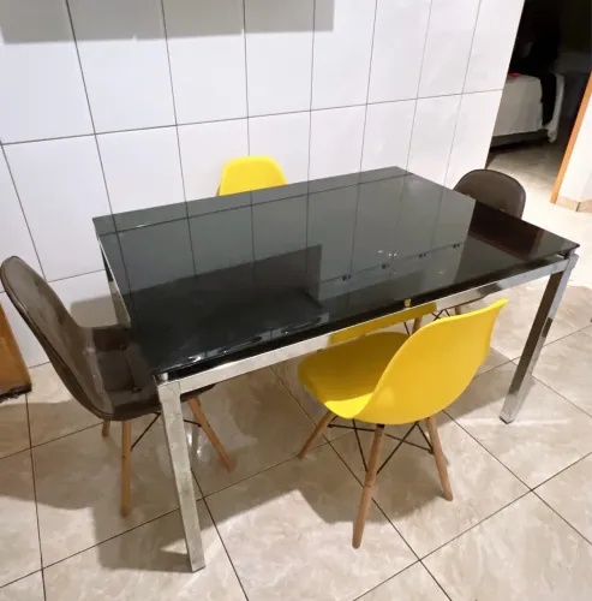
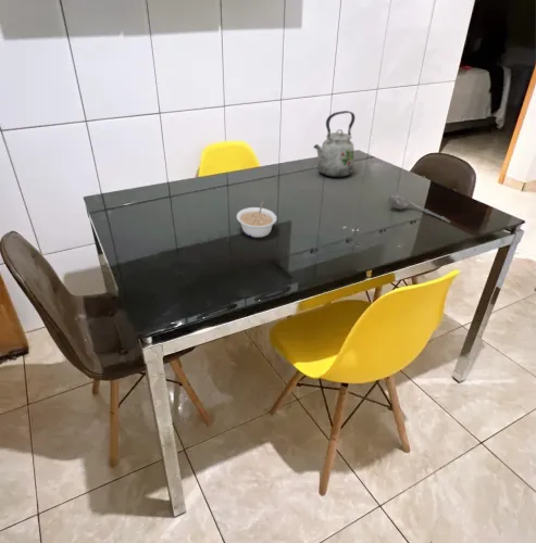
+ kettle (333, 144)
+ legume (255, 220)
+ spoon (419, 206)
